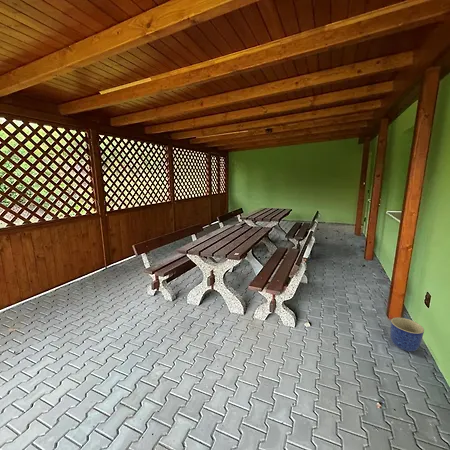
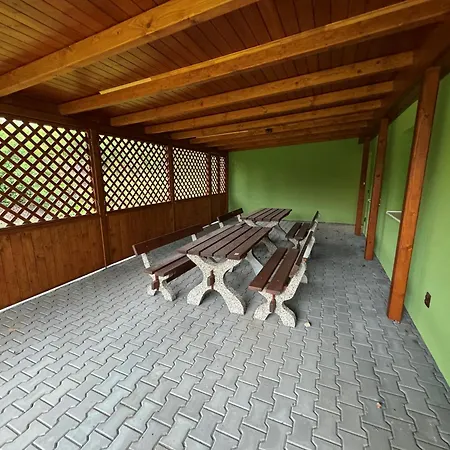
- planter (405, 335)
